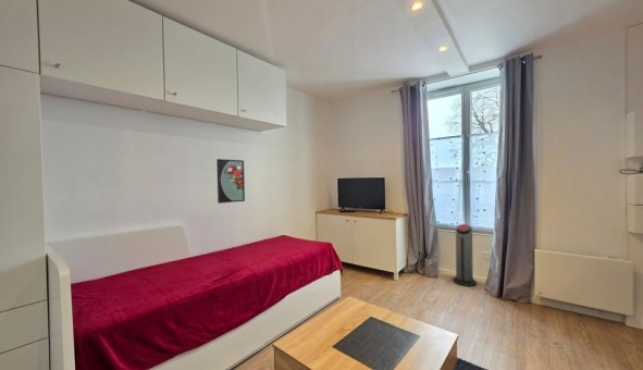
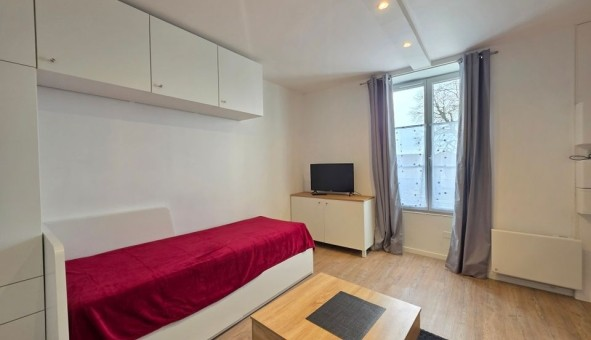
- air purifier (463, 252)
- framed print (231, 181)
